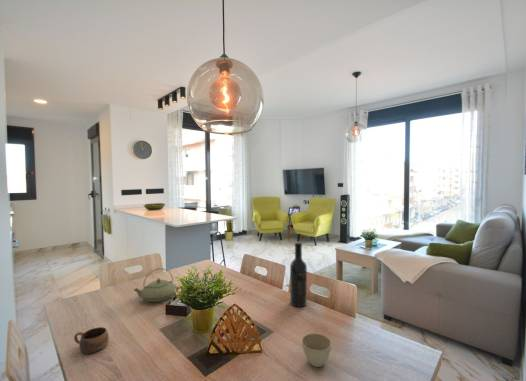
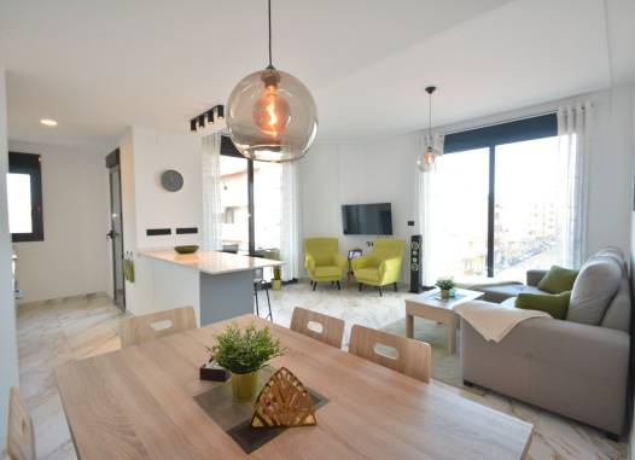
- cup (91, 338)
- teapot (156, 283)
- flower pot (316, 351)
- wine bottle (298, 273)
